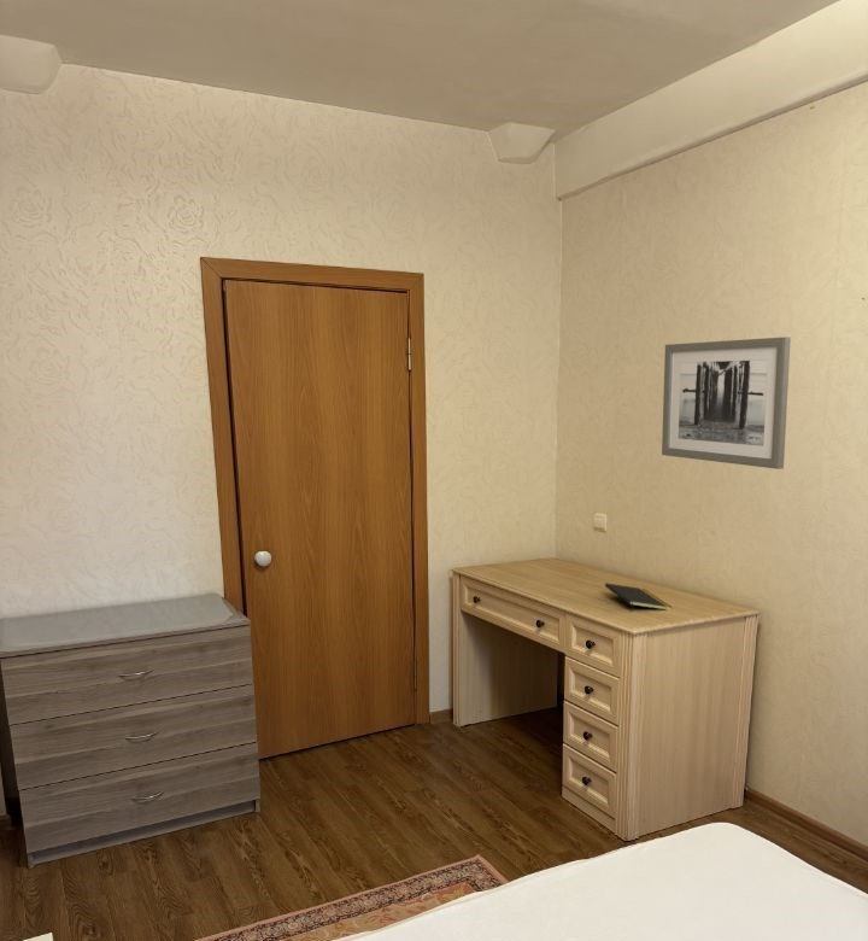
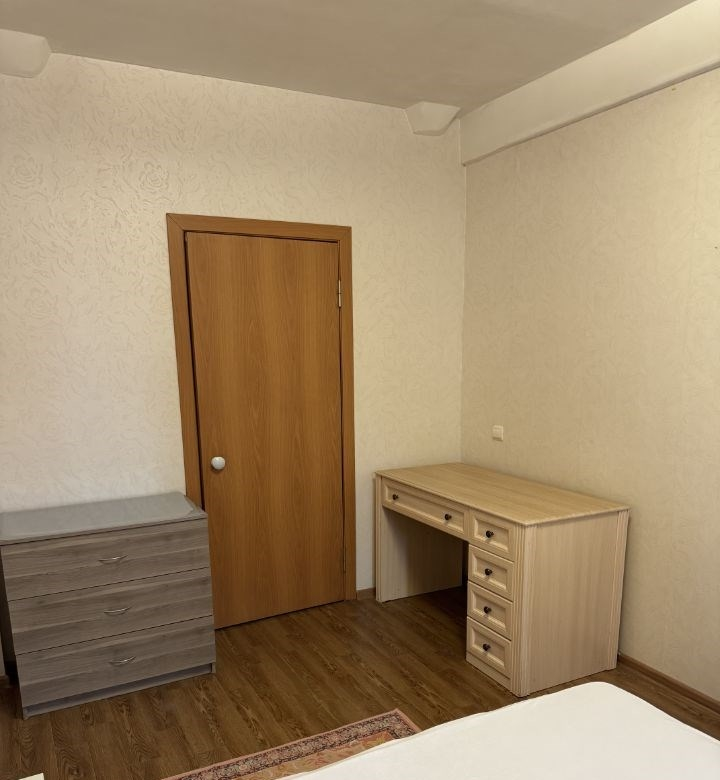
- wall art (719, 402)
- notepad (637, 596)
